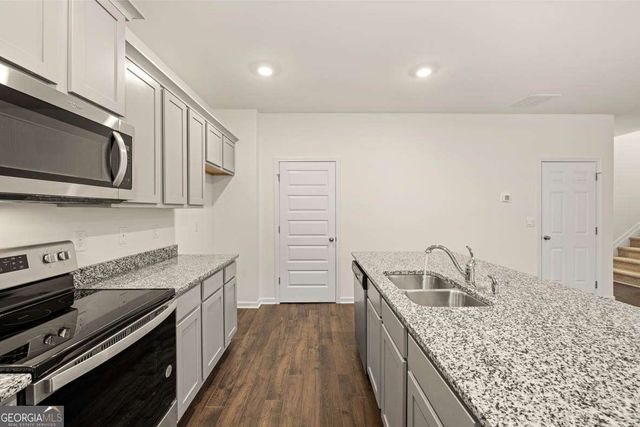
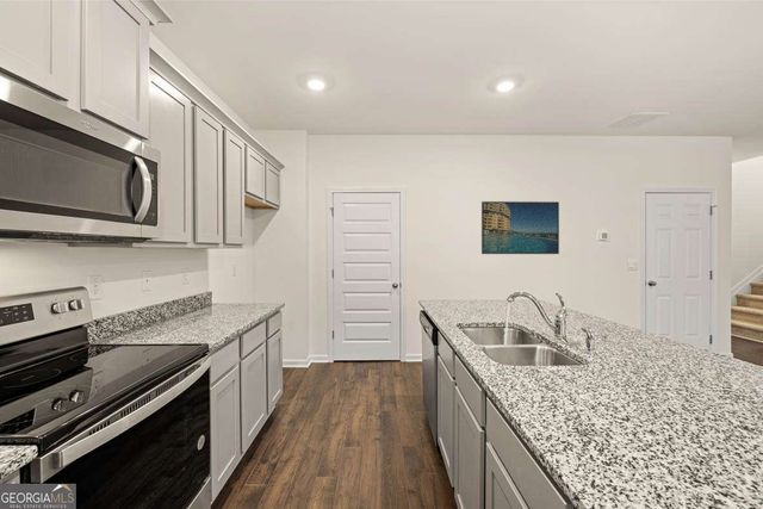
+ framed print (520, 228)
